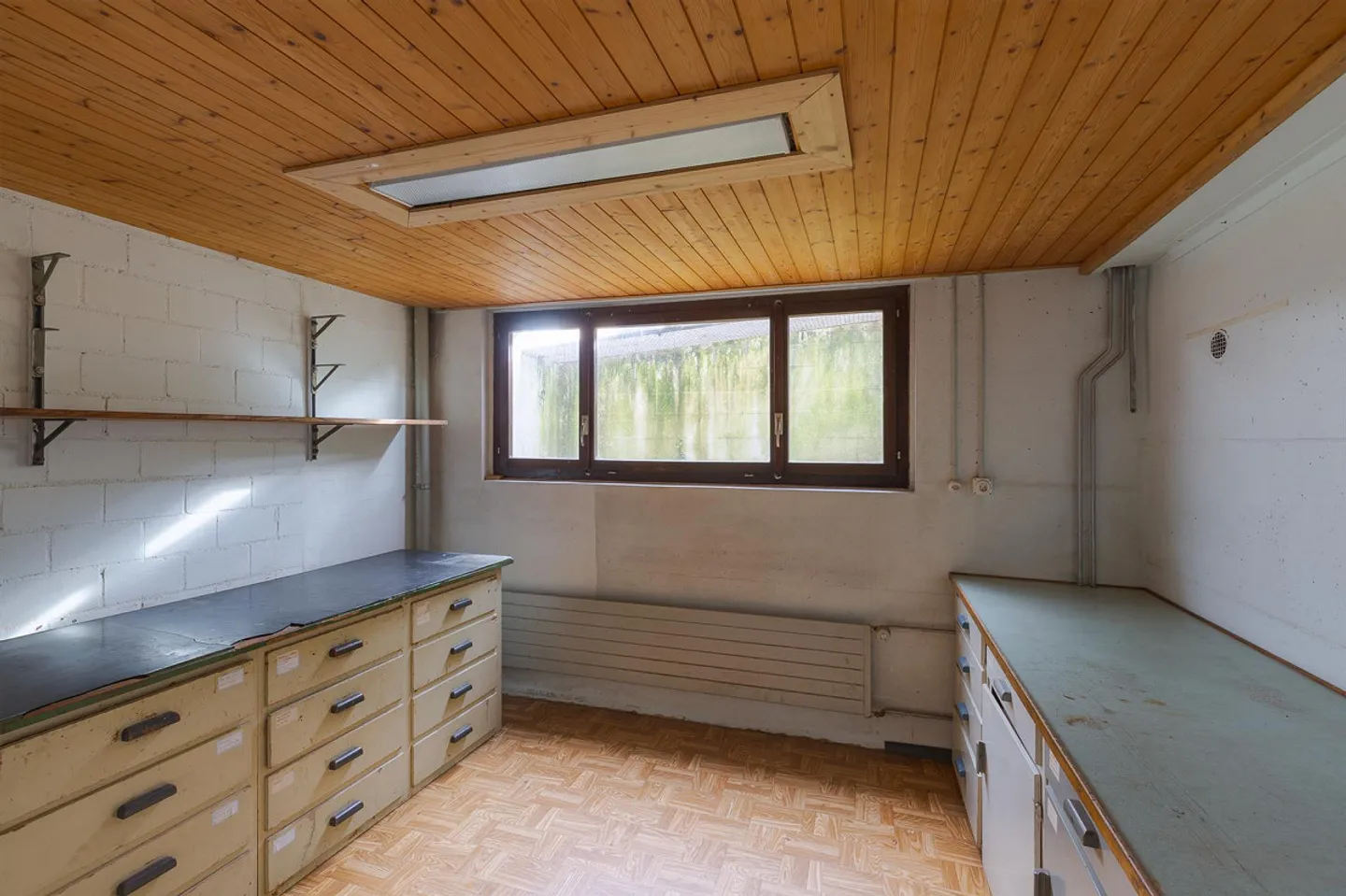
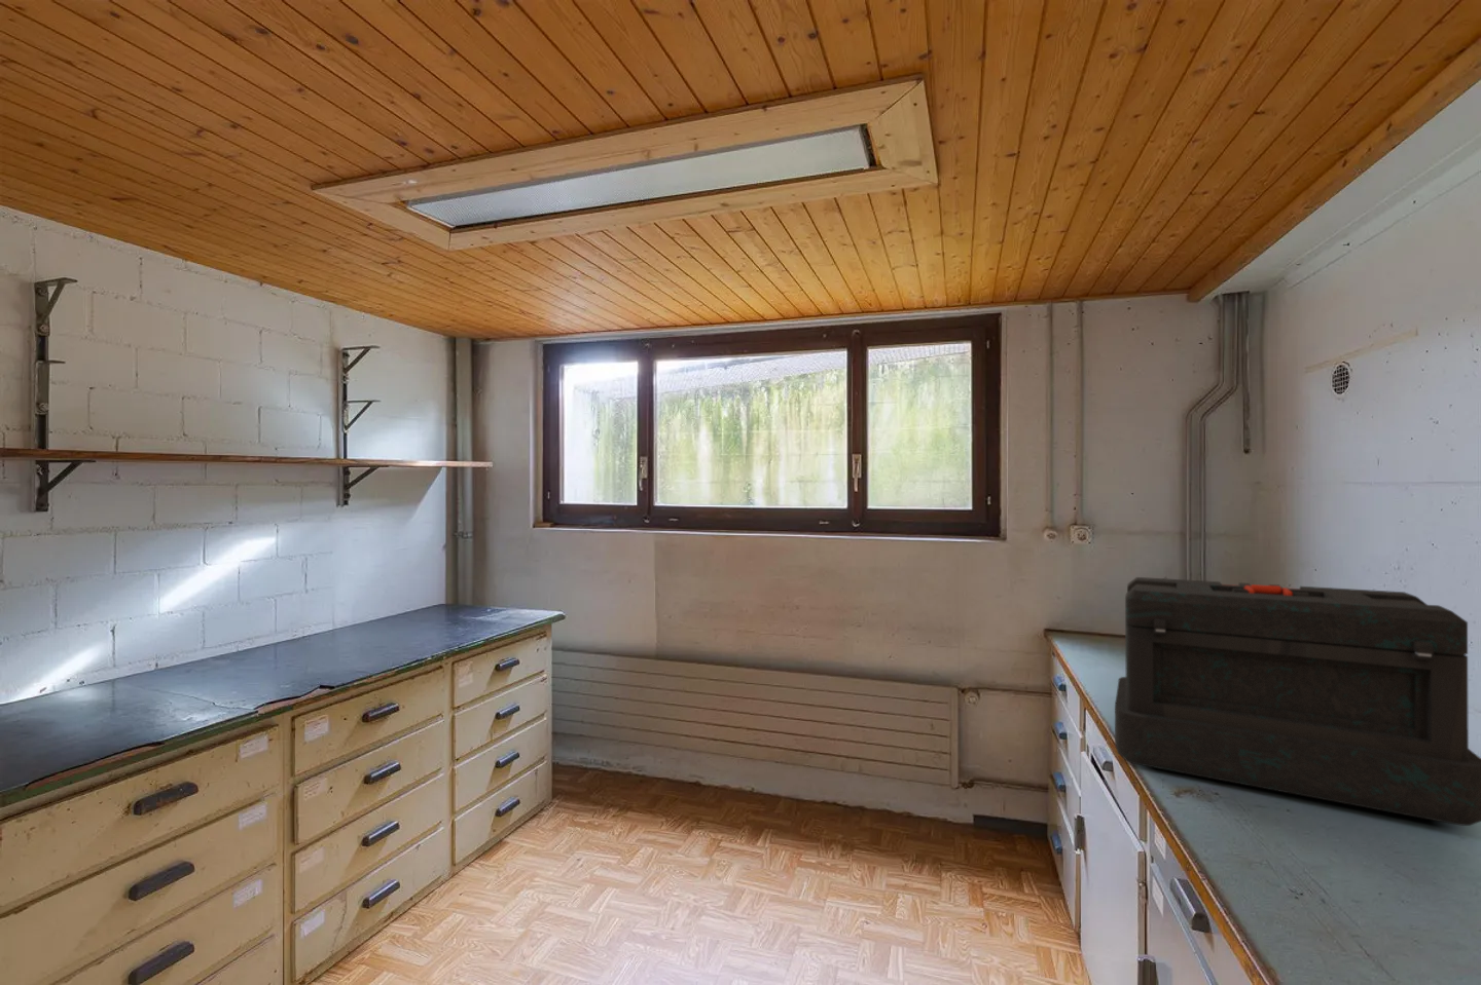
+ toolbox (1269, 677)
